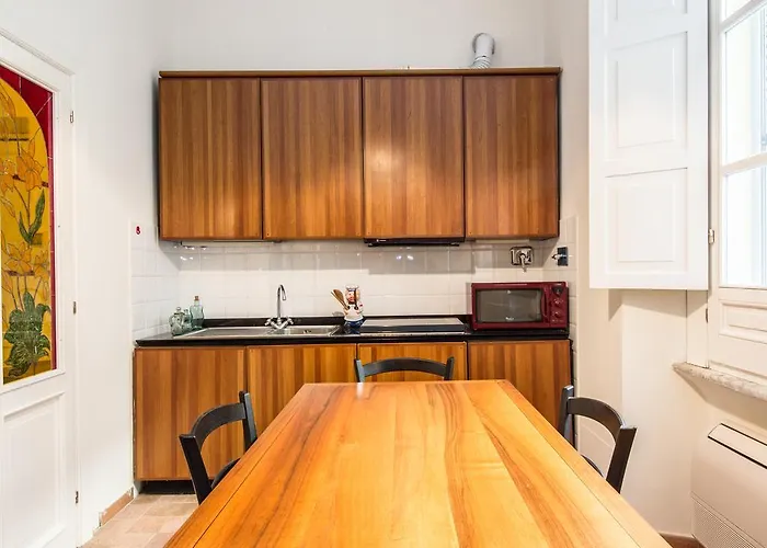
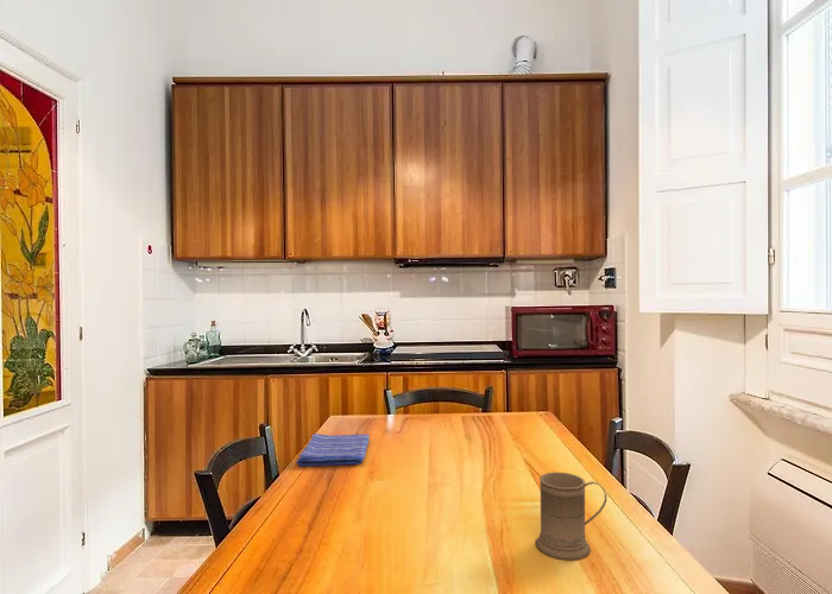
+ mug (571, 512)
+ dish towel (335, 447)
